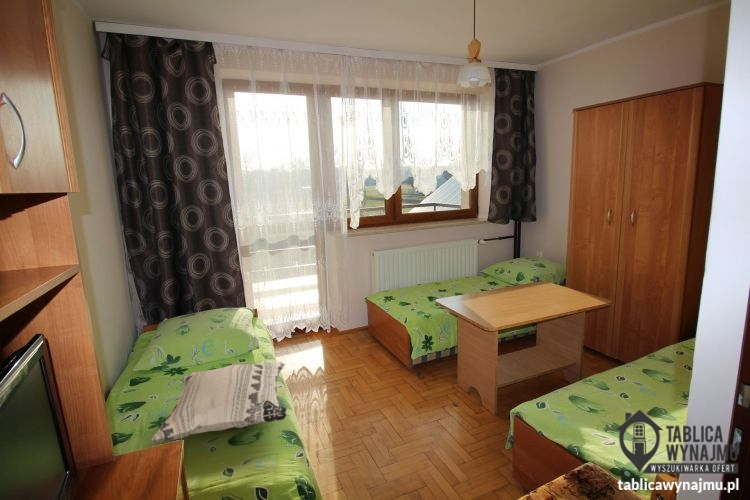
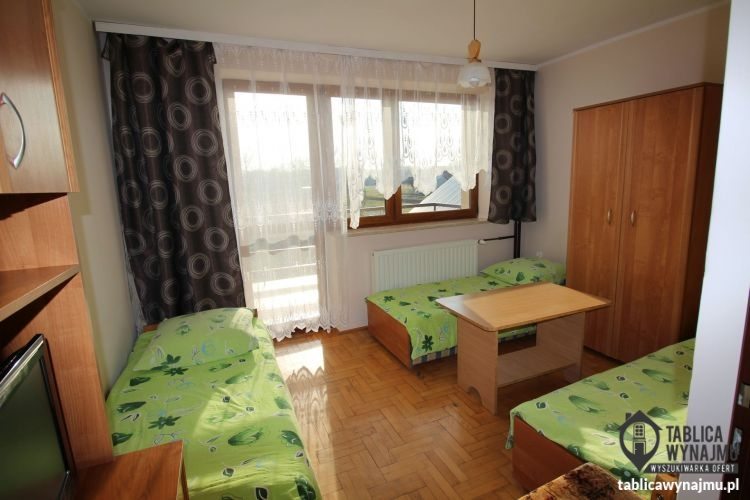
- decorative pillow (229, 395)
